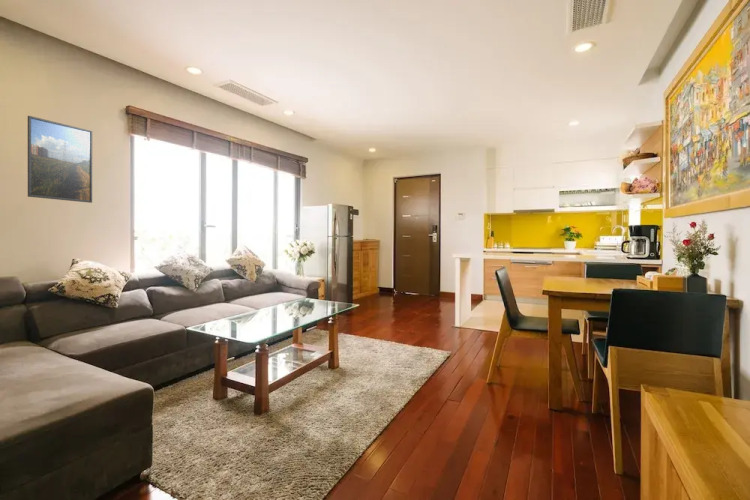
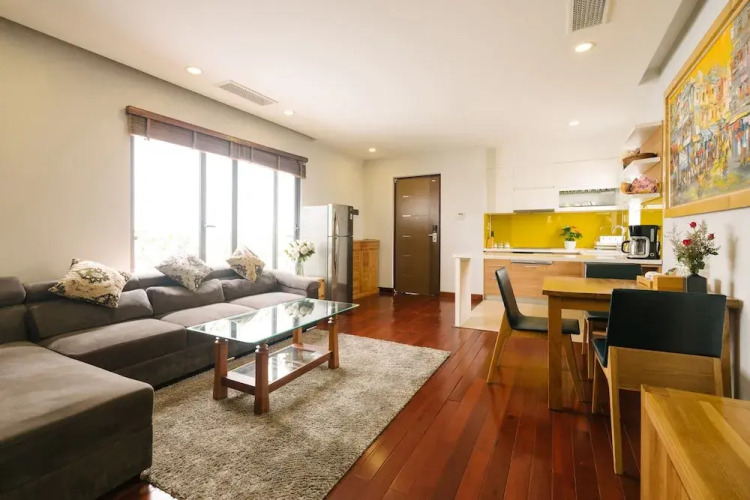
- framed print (61, 161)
